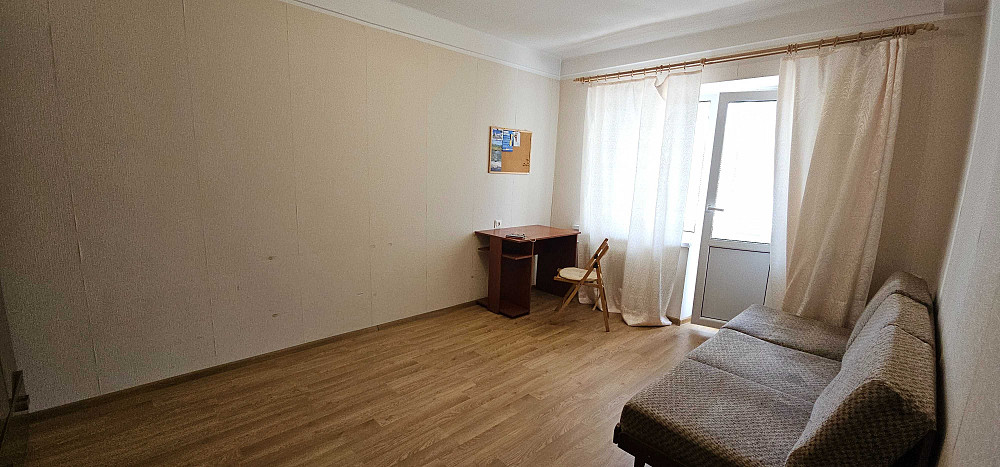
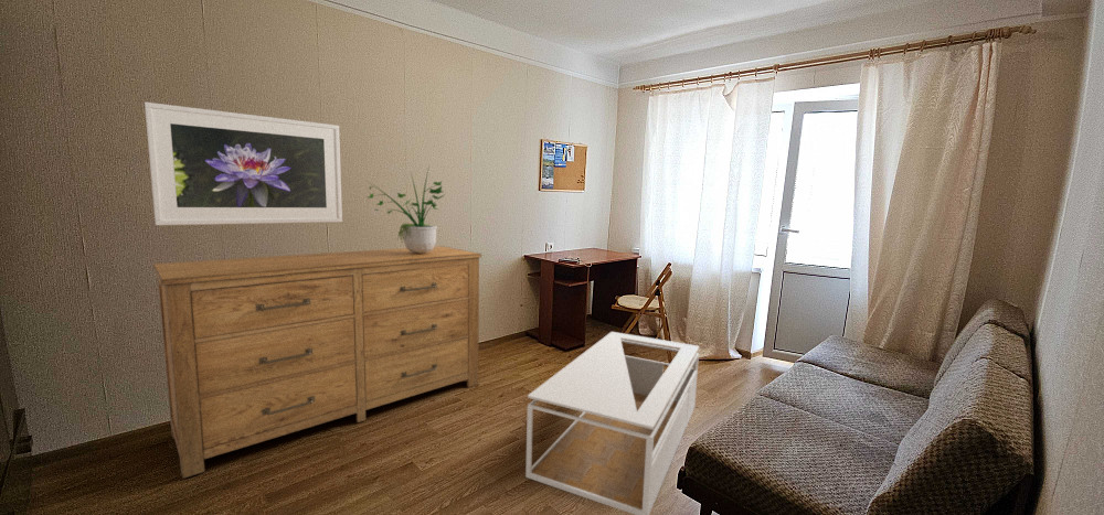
+ potted plant (408, 206)
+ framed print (256, 170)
+ coffee table (625, 401)
+ dresser (343, 334)
